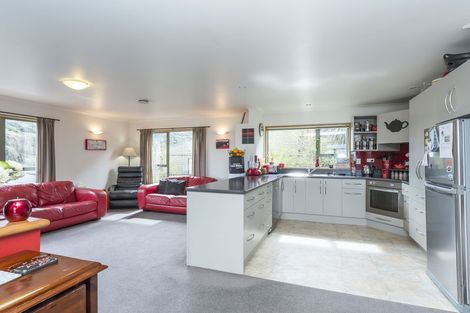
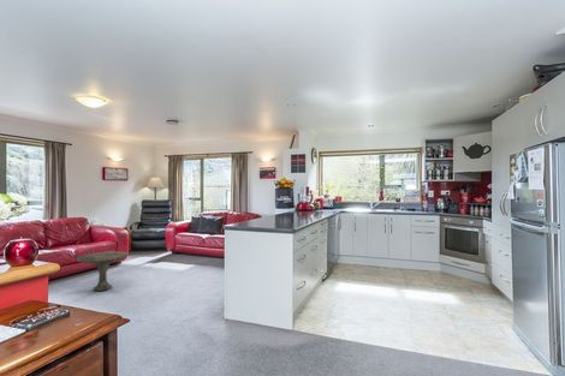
+ side table (102, 270)
